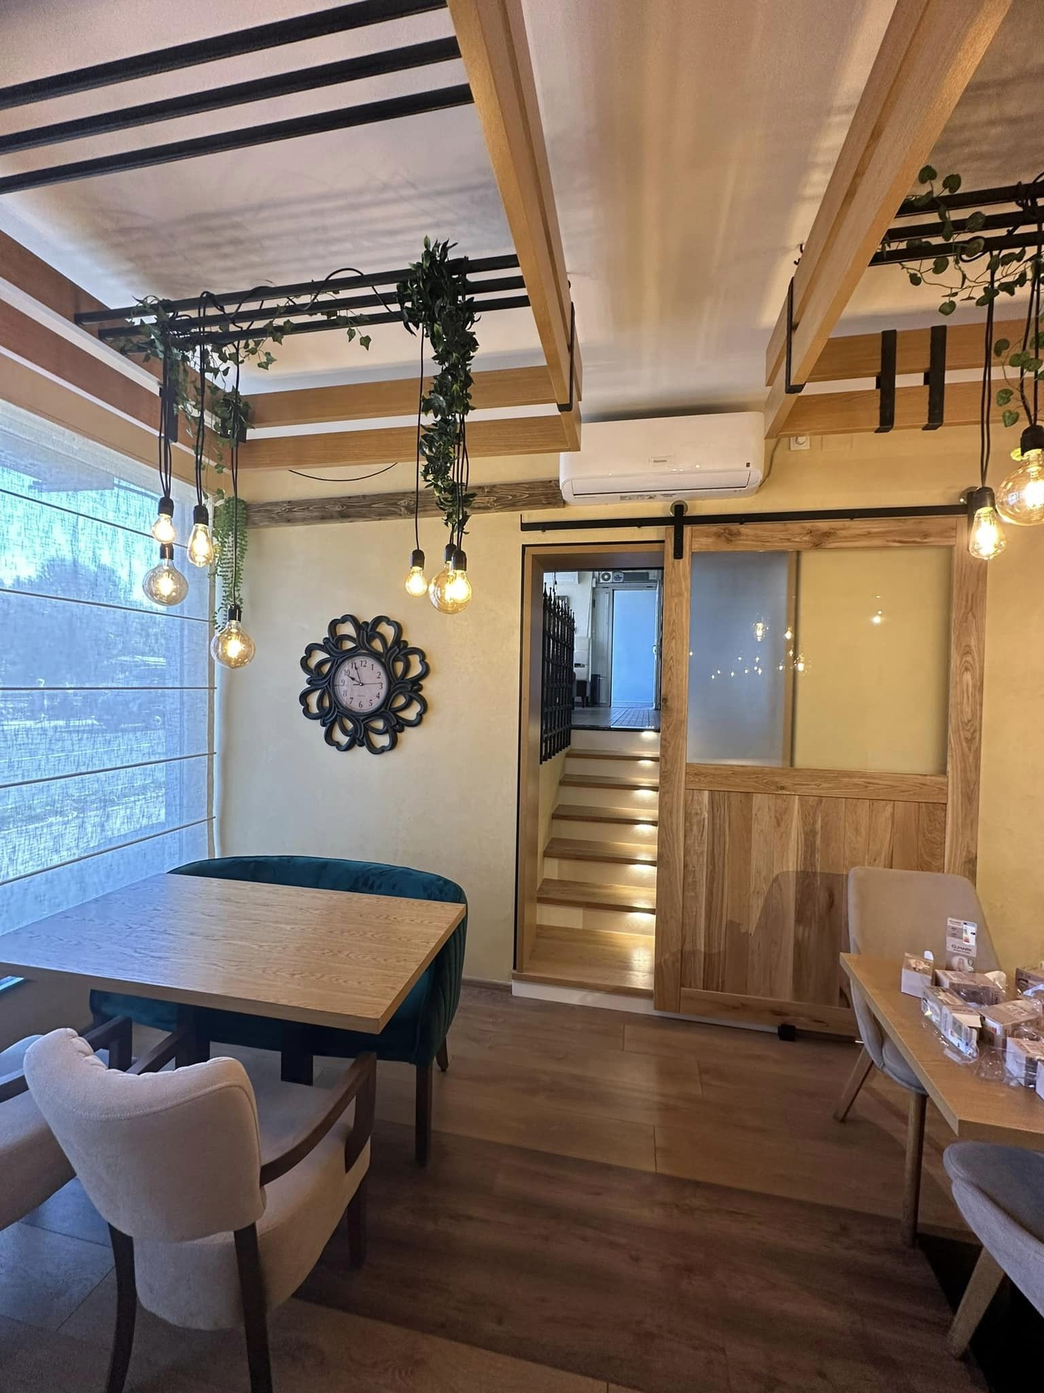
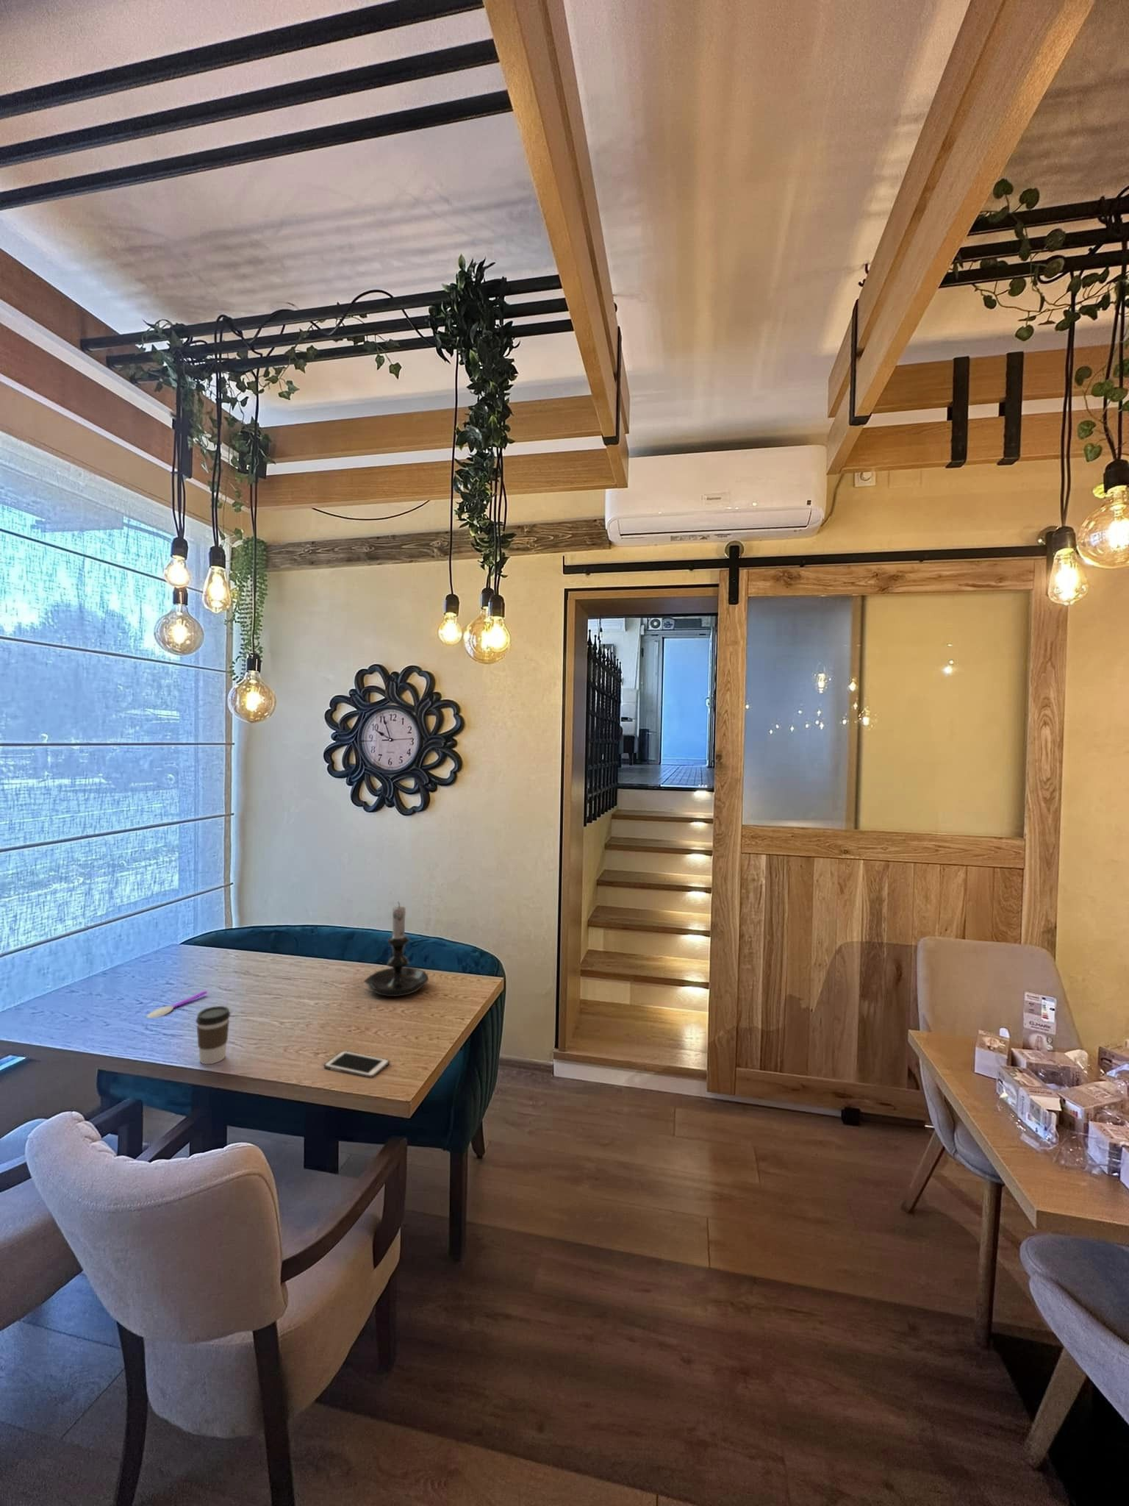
+ candle holder (397, 945)
+ spoon (178, 1003)
+ coffee cup (212, 1035)
+ cell phone (357, 1064)
